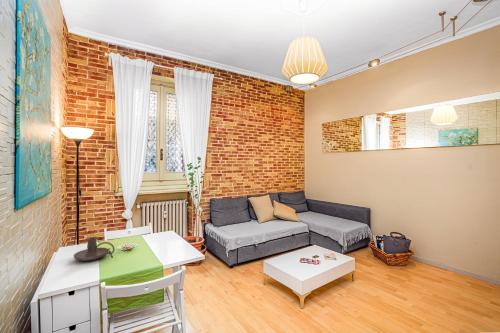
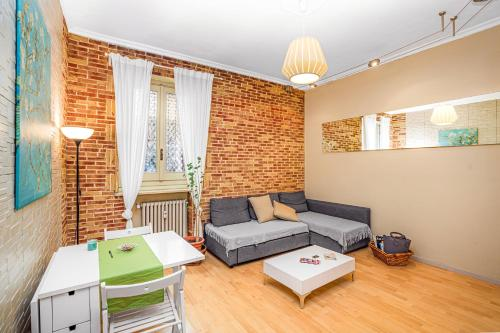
- candle holder (95, 247)
